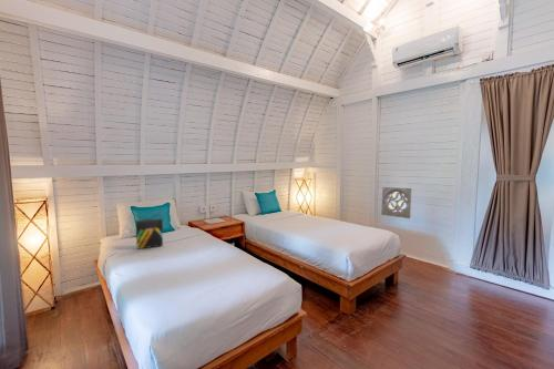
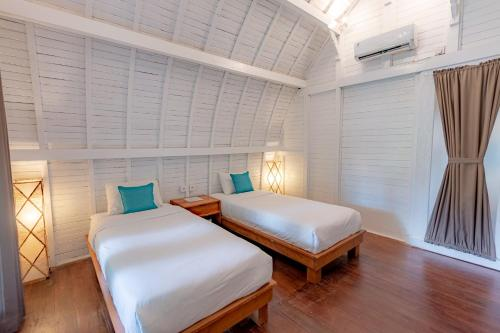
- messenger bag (150, 230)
- wall ornament (396, 202)
